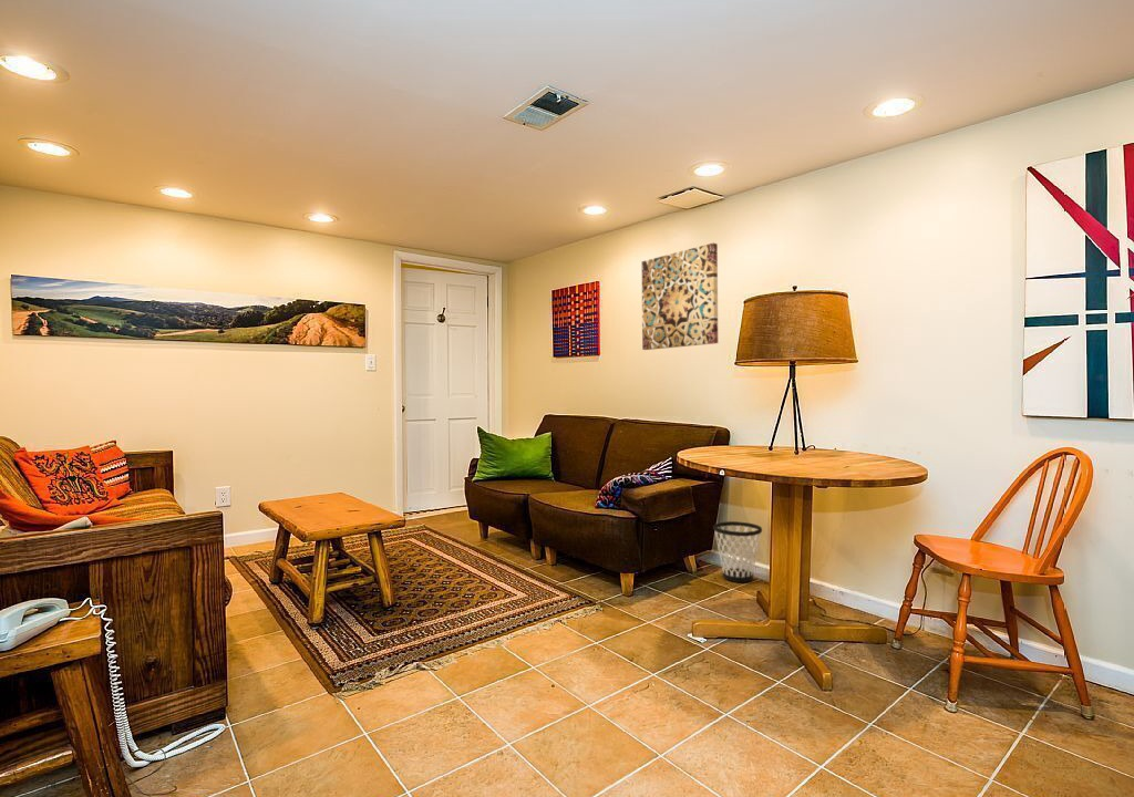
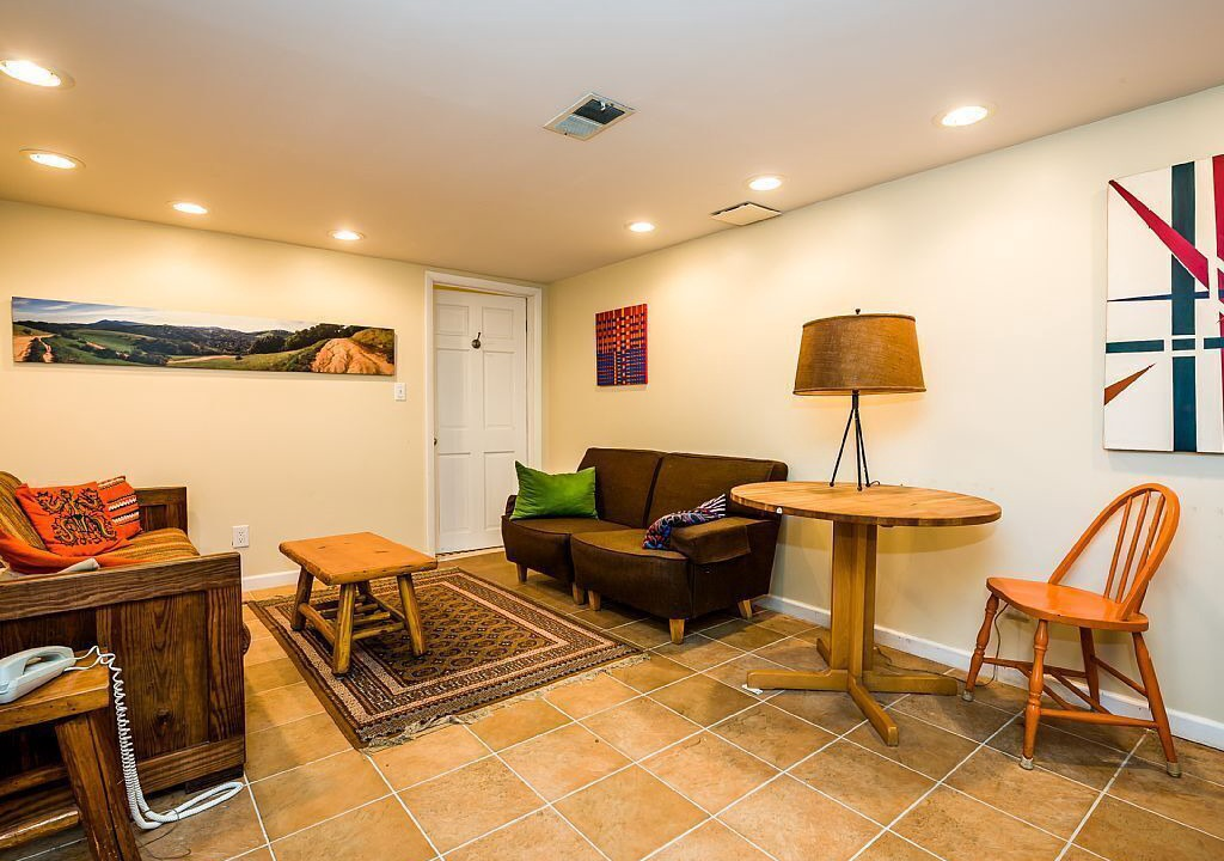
- wall art (678, 300)
- wastebasket (738, 552)
